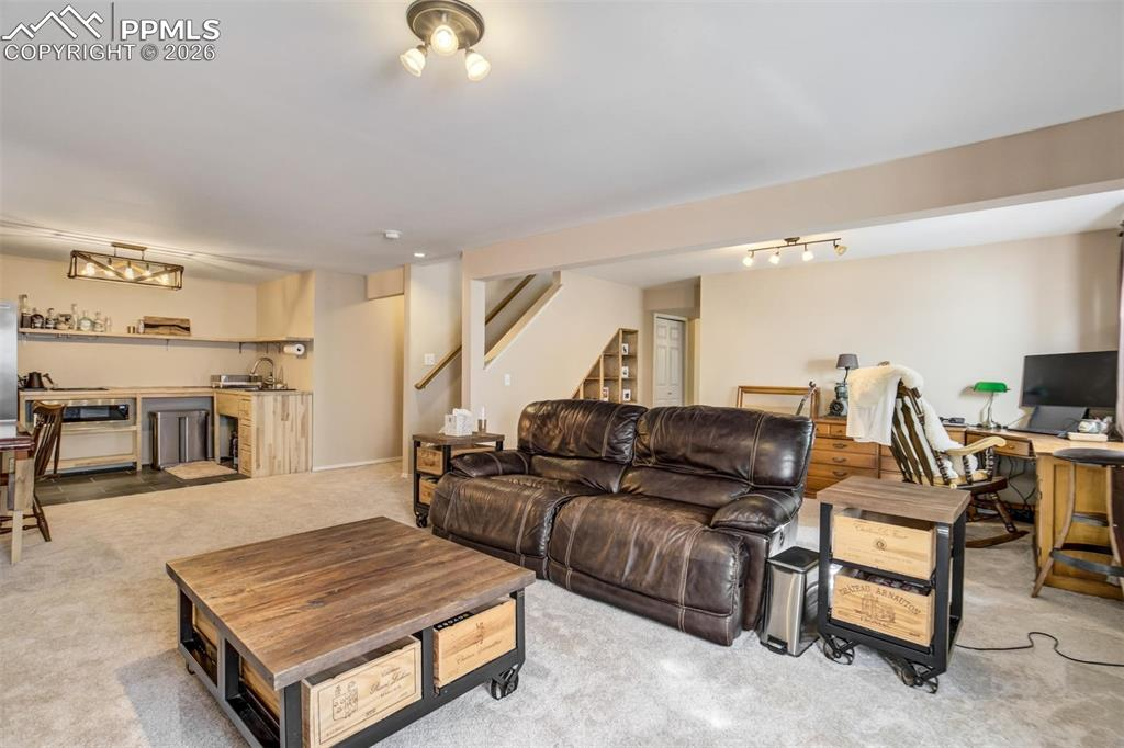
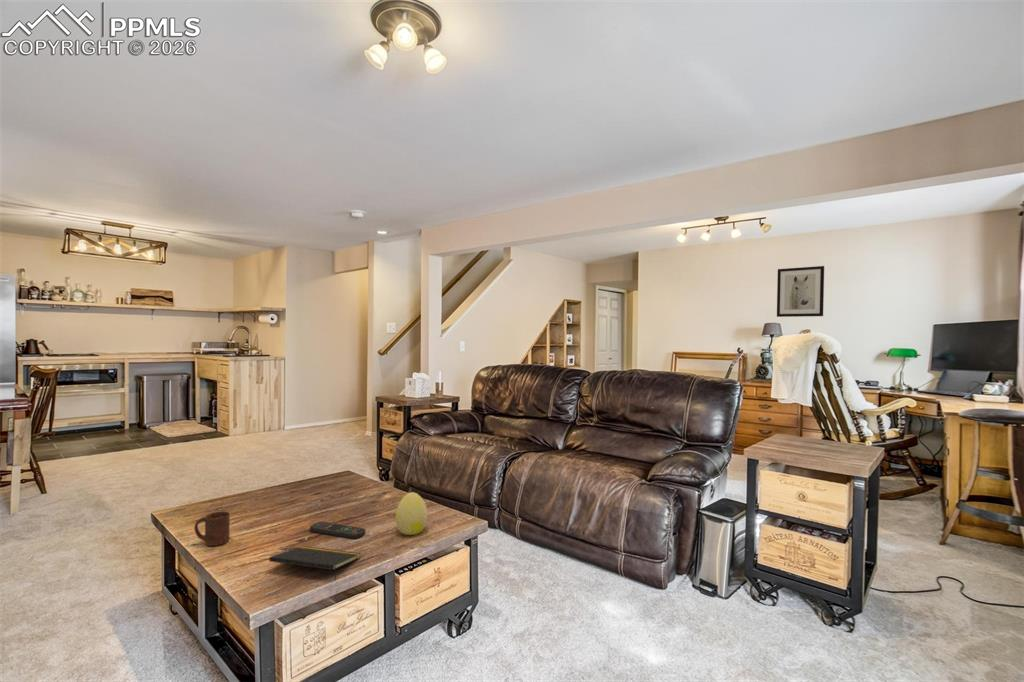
+ wall art (799, 292)
+ decorative egg (411, 511)
+ remote control (337, 529)
+ notepad (316, 557)
+ cup (213, 529)
